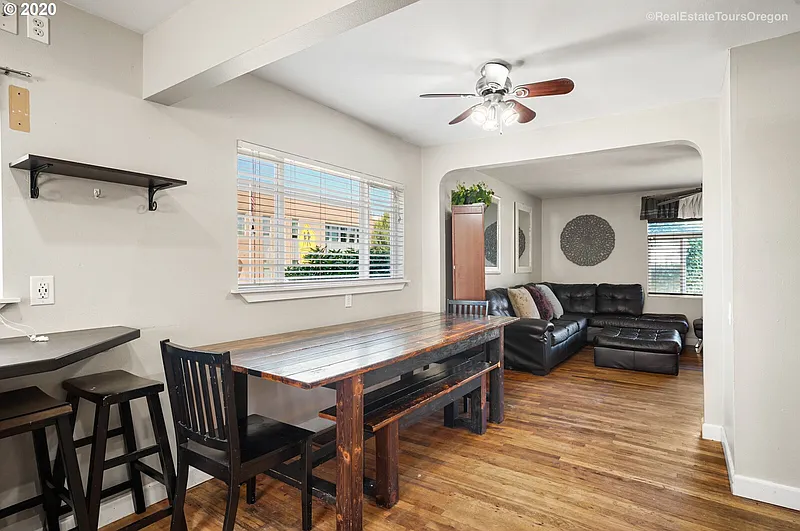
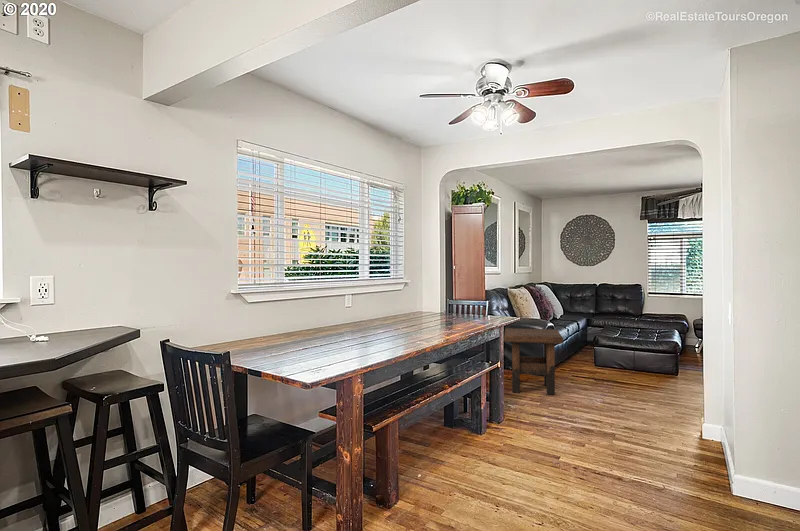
+ side table (532, 360)
